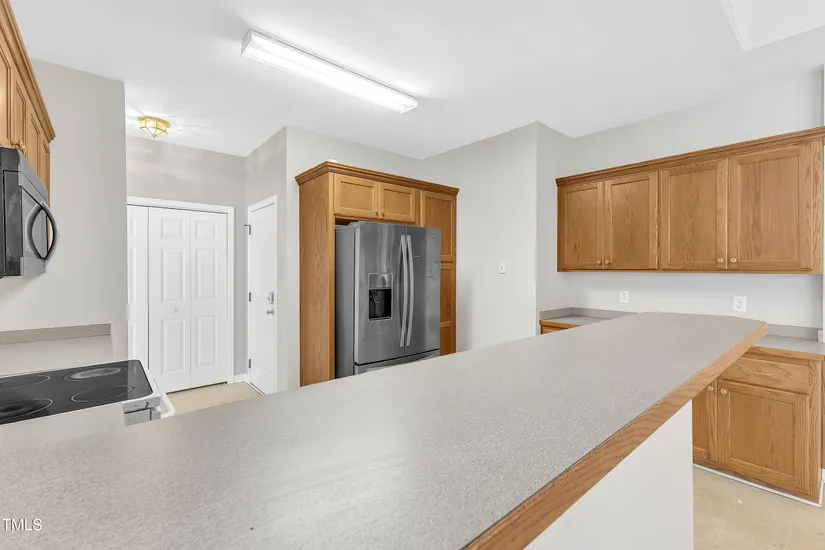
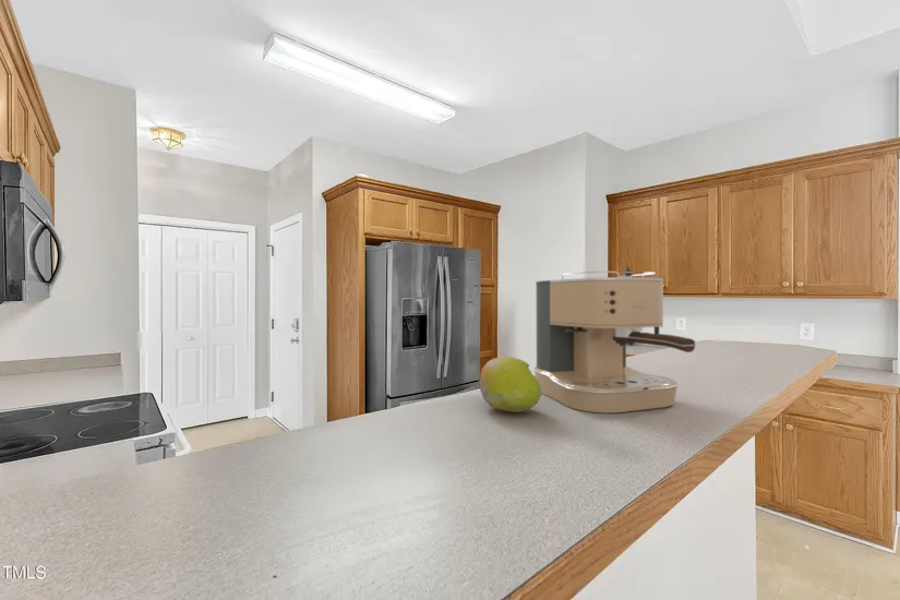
+ fruit (511, 384)
+ coffee maker (609, 334)
